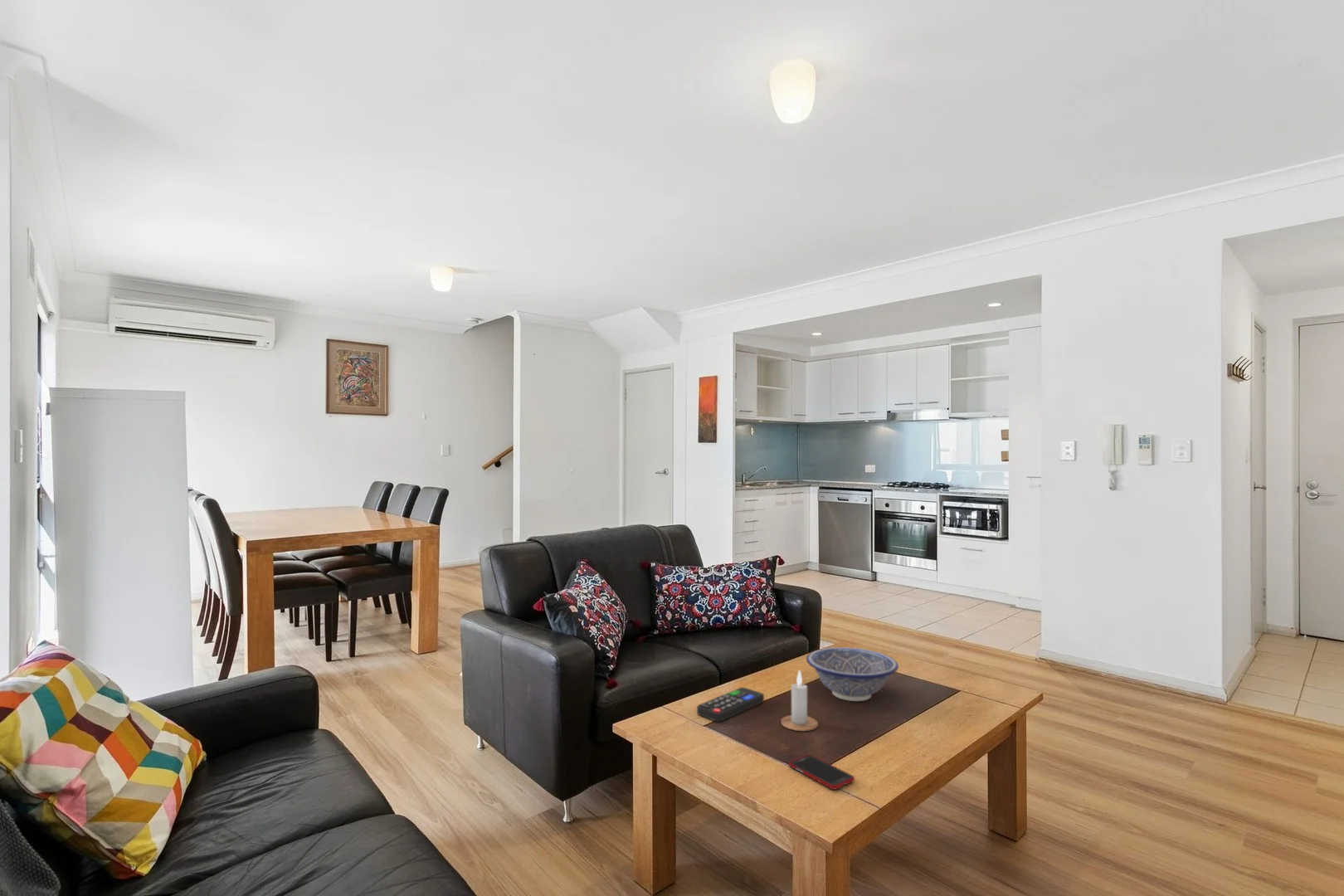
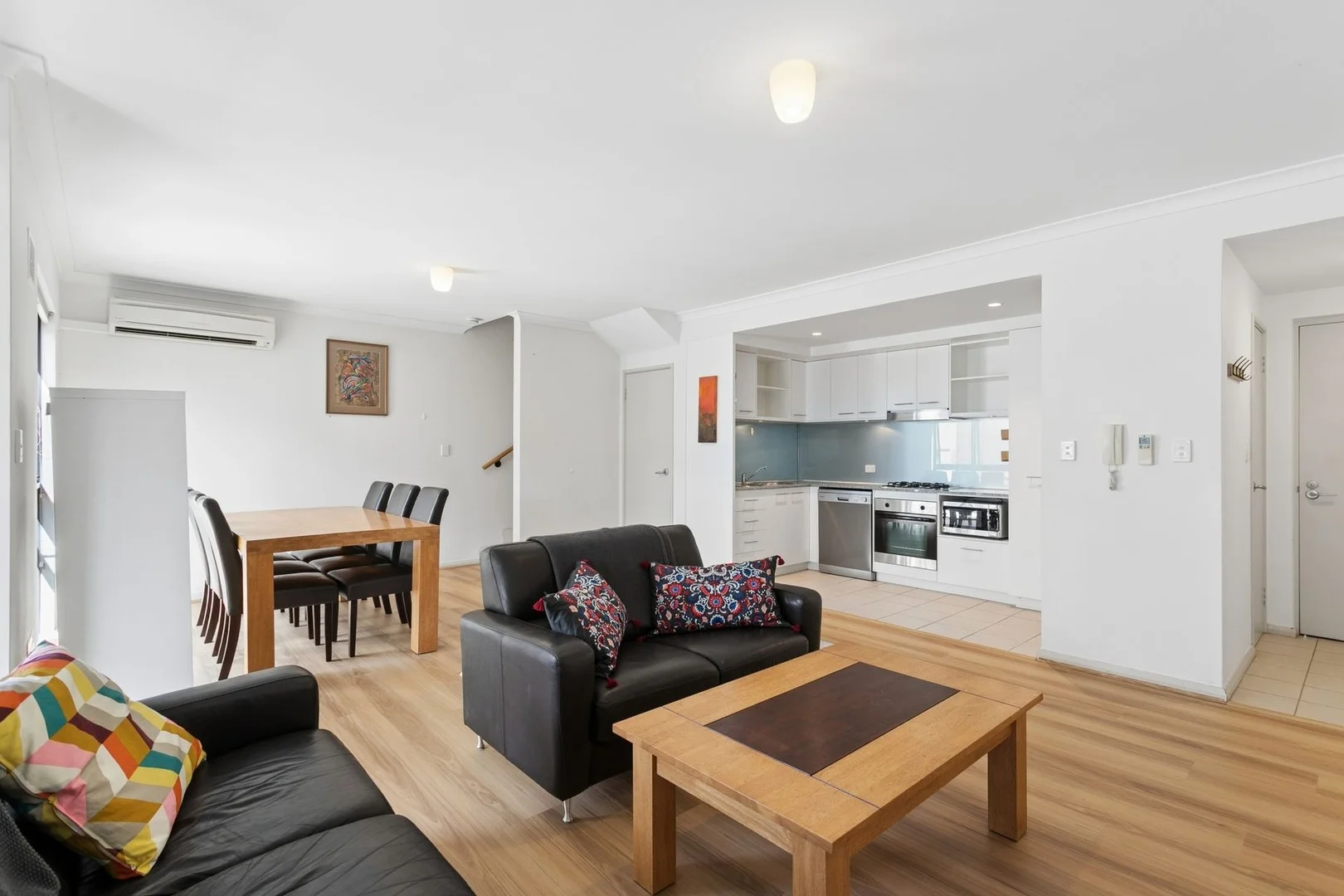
- cell phone (821, 771)
- remote control (731, 703)
- decorative bowl (851, 677)
- candle (799, 696)
